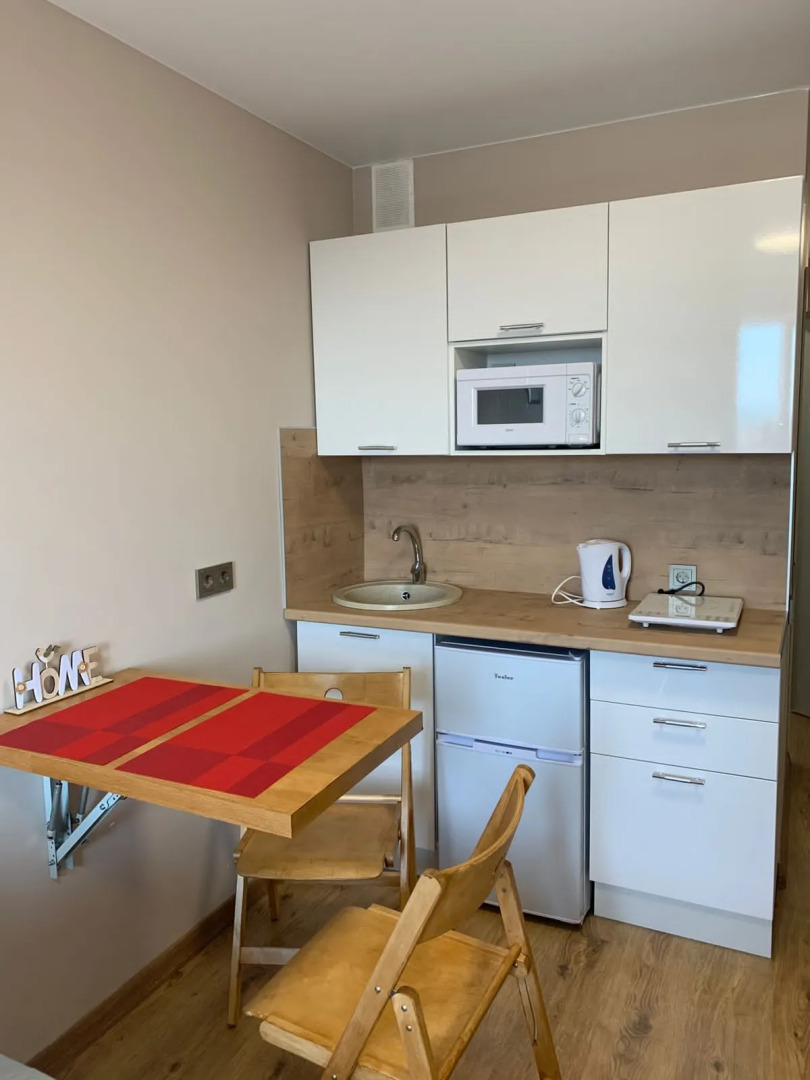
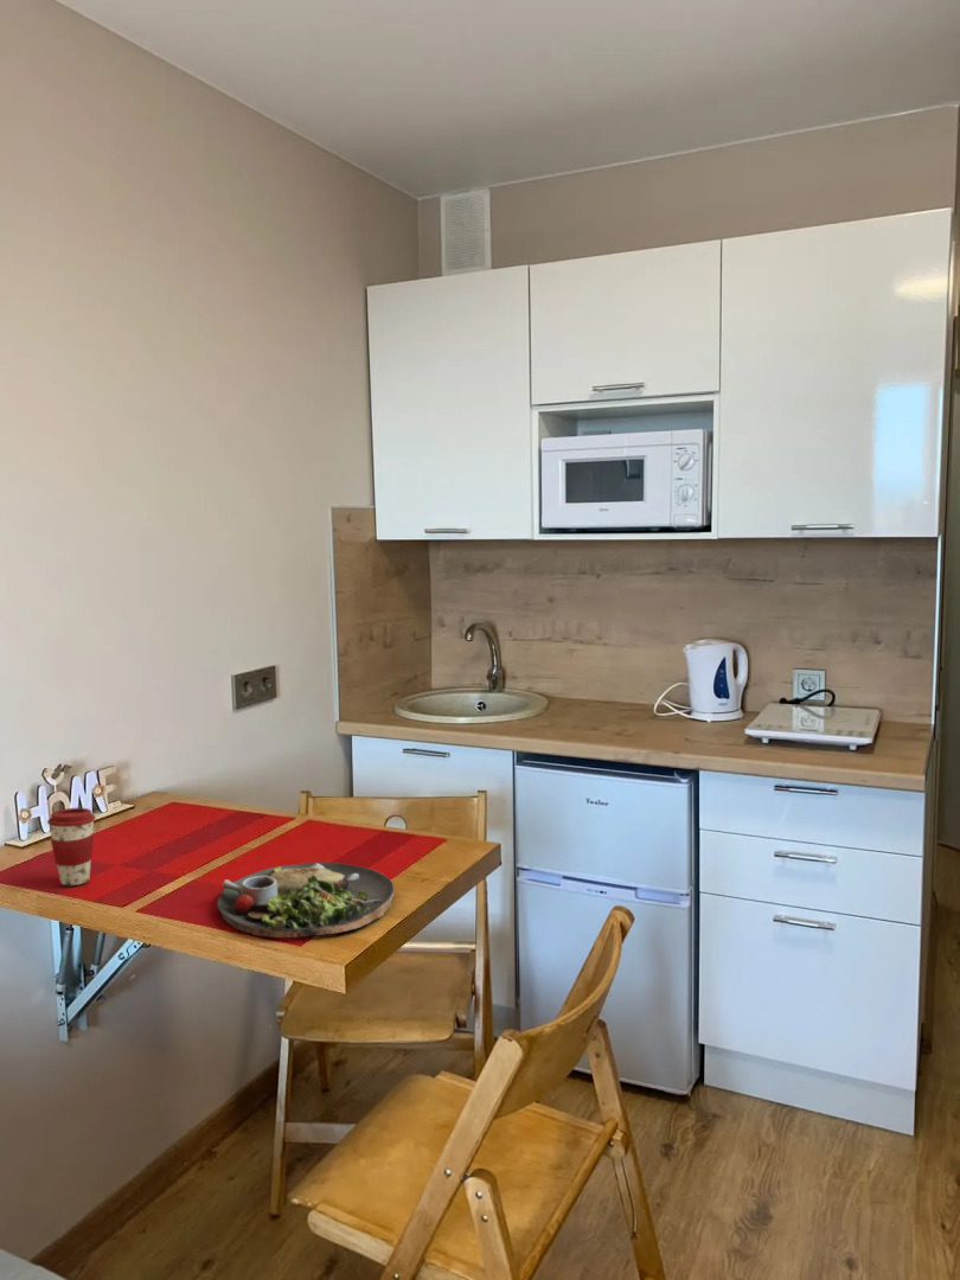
+ dinner plate (307, 883)
+ coffee cup (72, 846)
